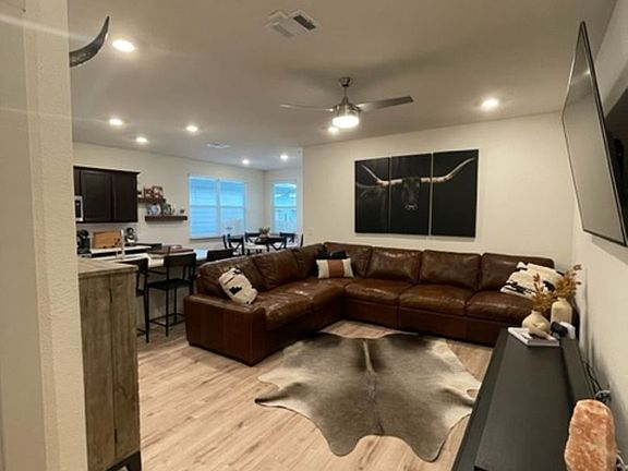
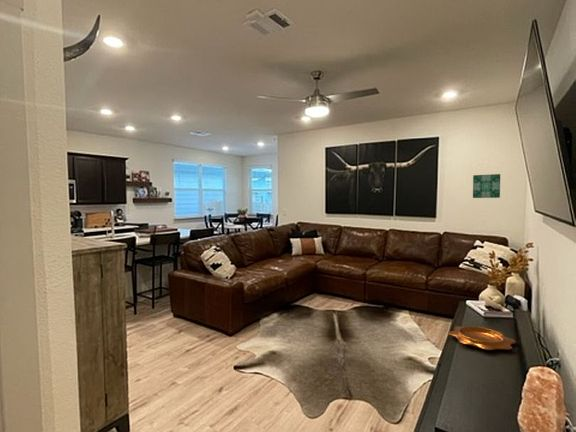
+ wall art (486, 186)
+ decorative bowl (480, 336)
